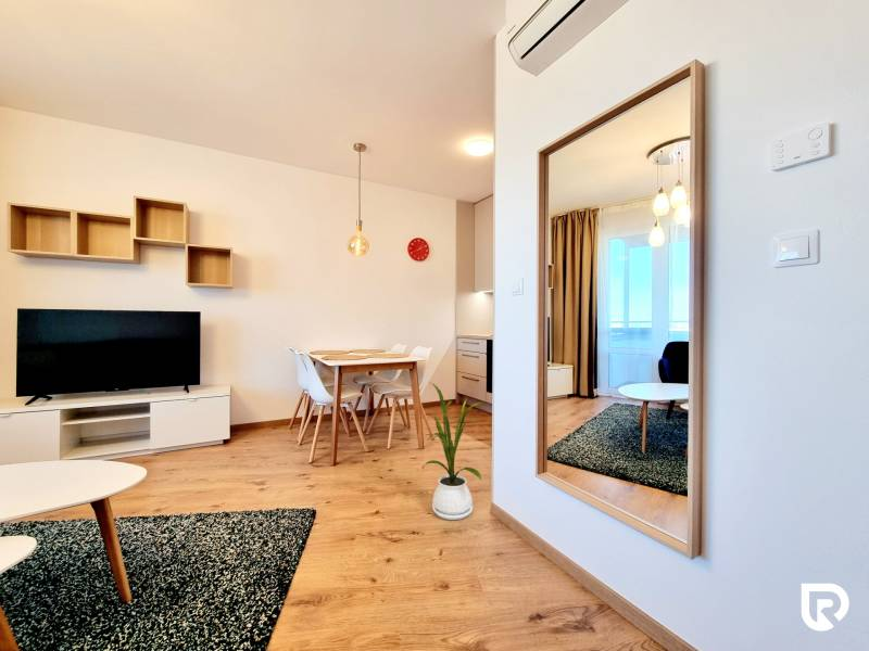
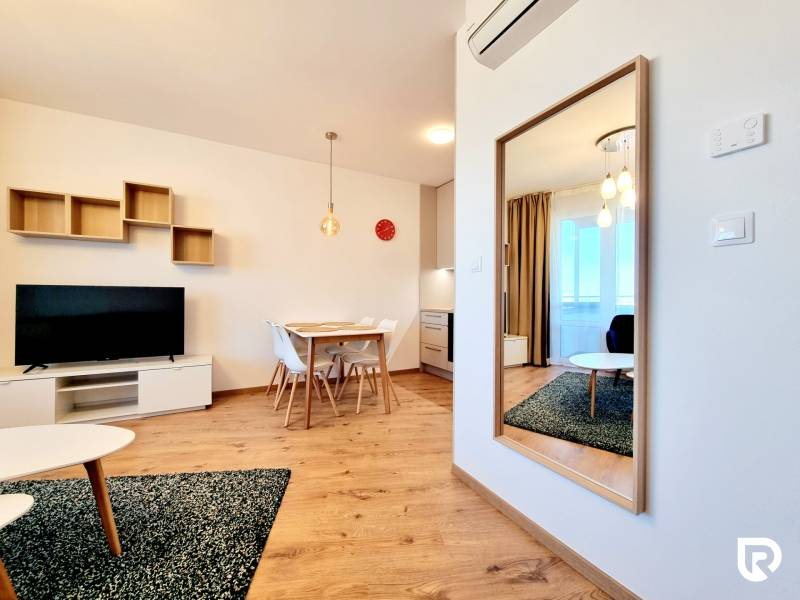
- house plant (450, 447)
